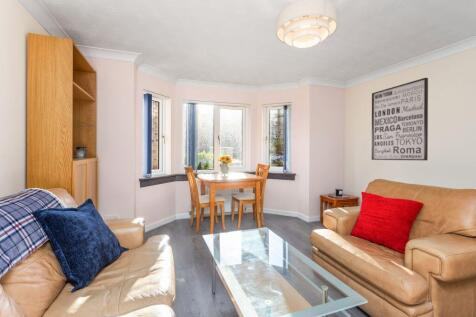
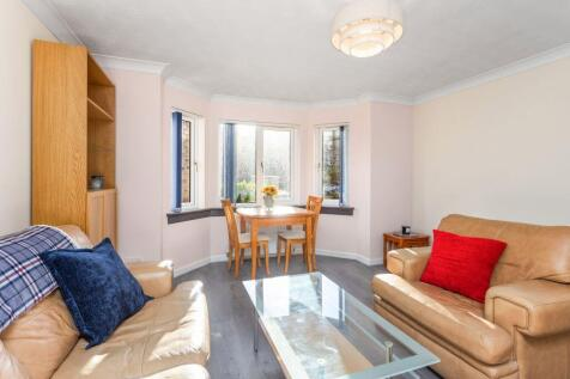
- wall art (396, 123)
